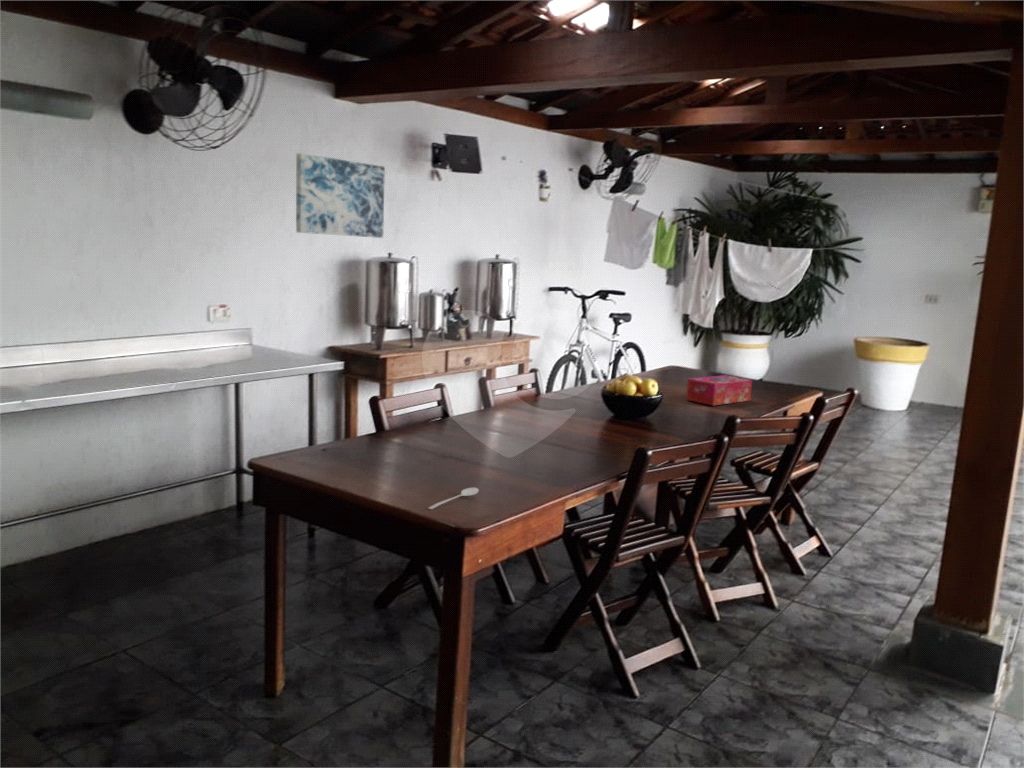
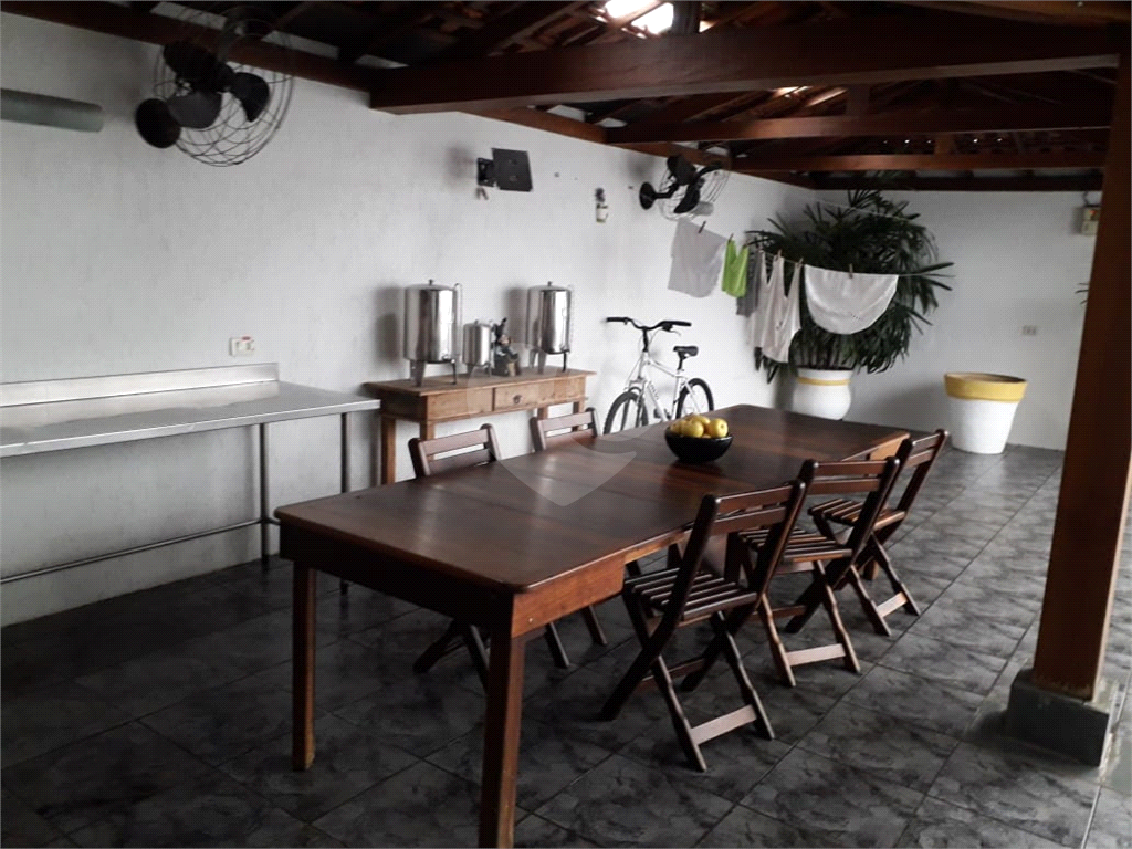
- tissue box (719, 389)
- stirrer (453, 498)
- wall art (342, 198)
